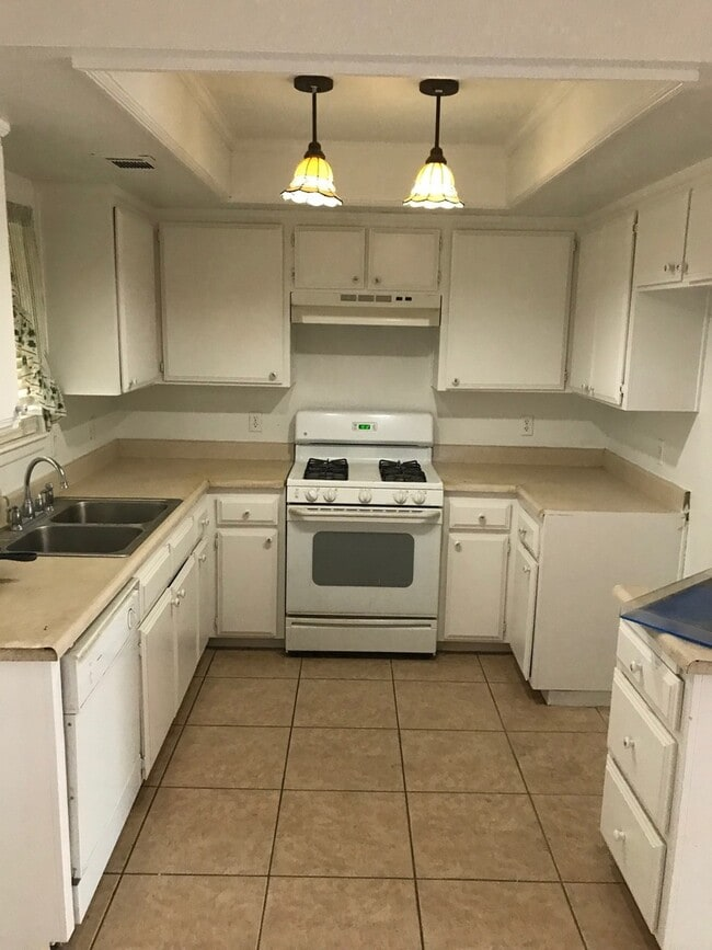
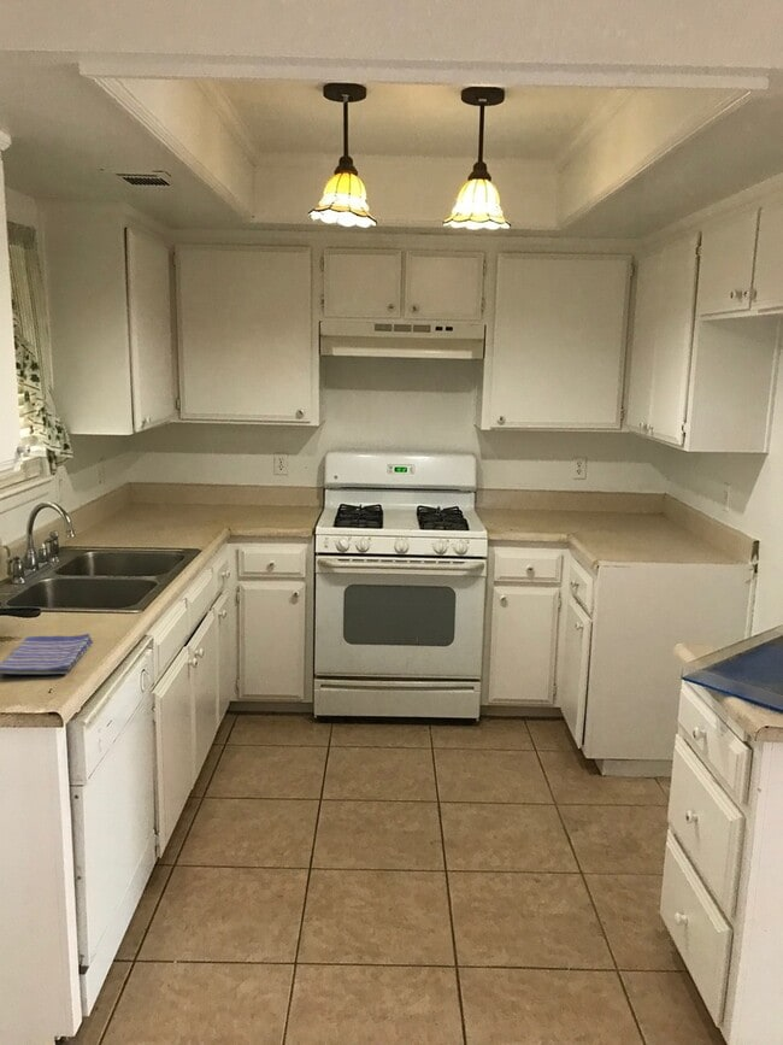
+ dish towel (46, 652)
